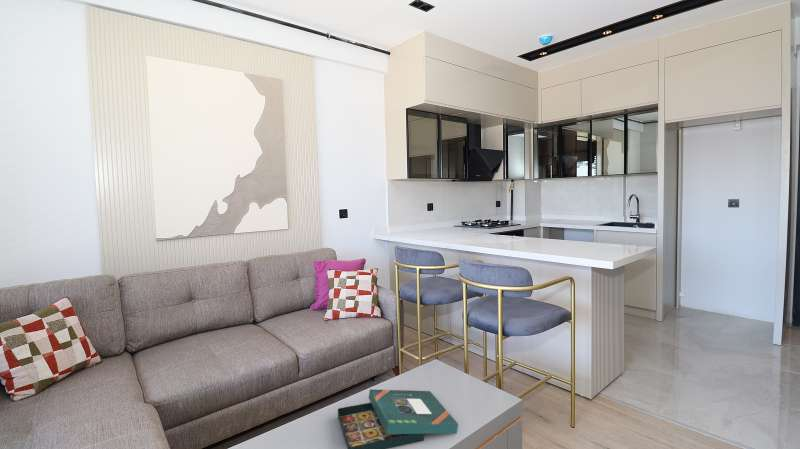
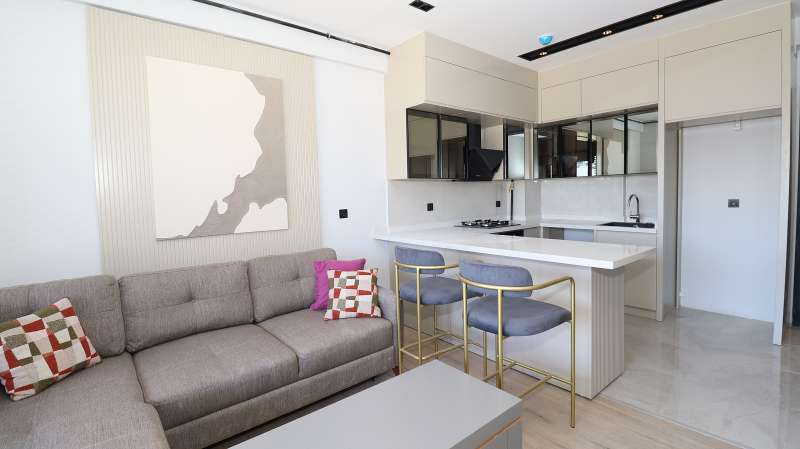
- board game (395, 413)
